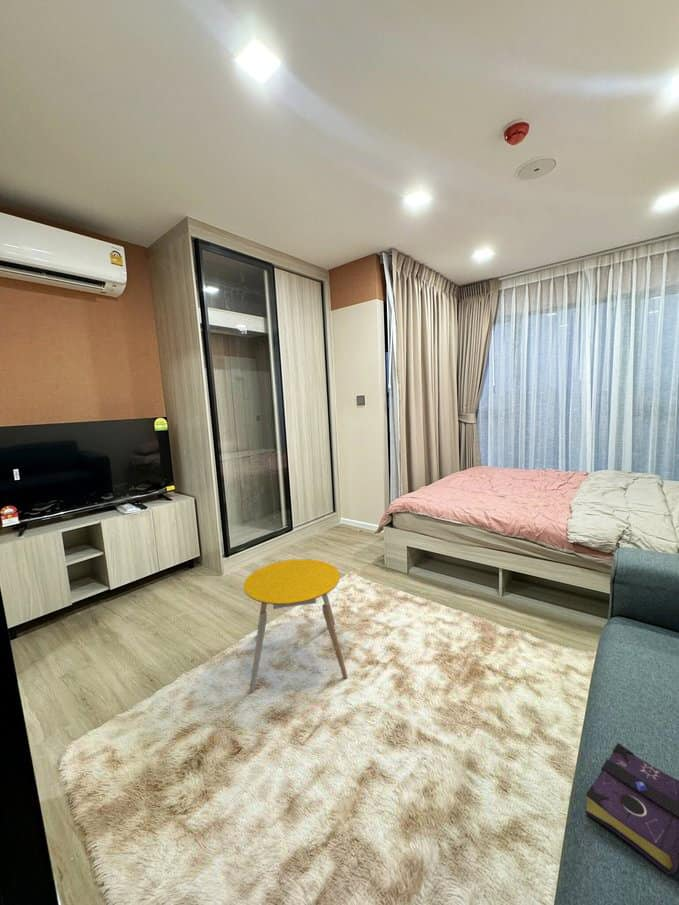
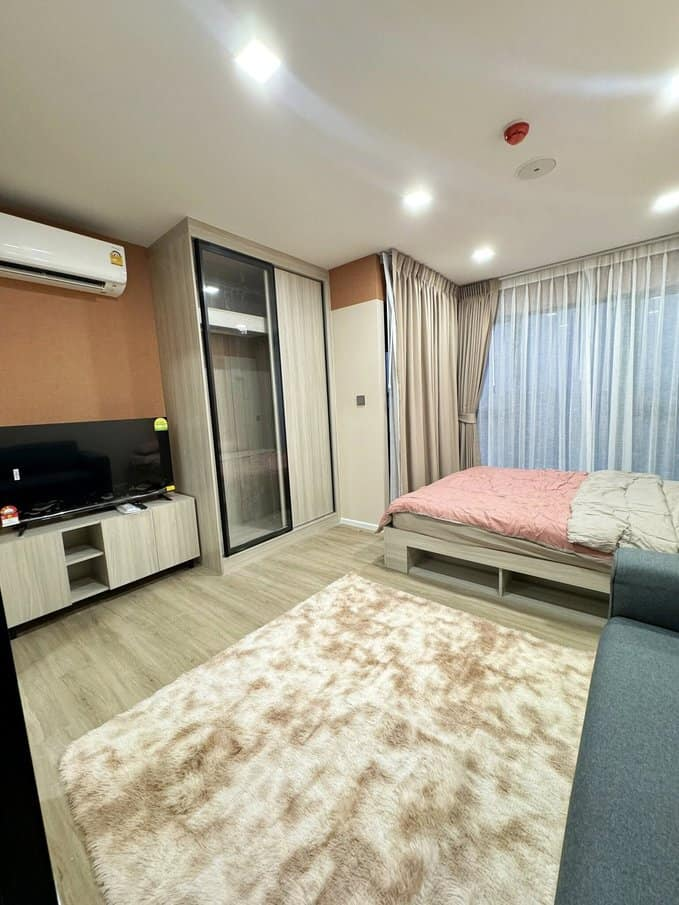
- stool (296, 605)
- book (642, 802)
